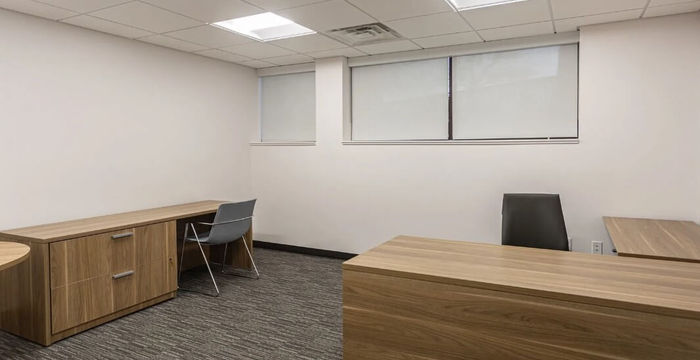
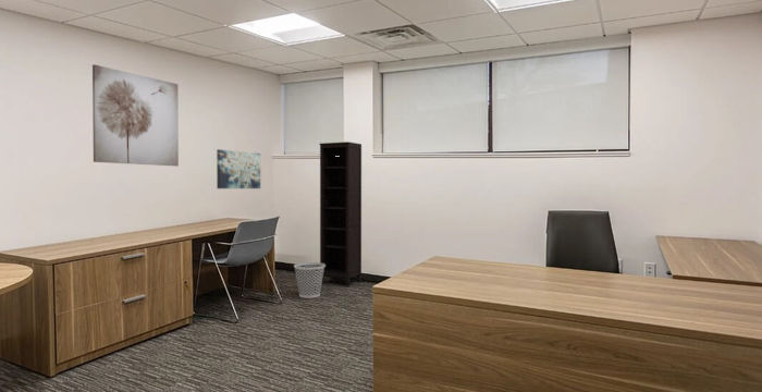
+ wall art (239, 170)
+ wastebasket (309, 280)
+ bookcase (341, 212)
+ wall art (138, 120)
